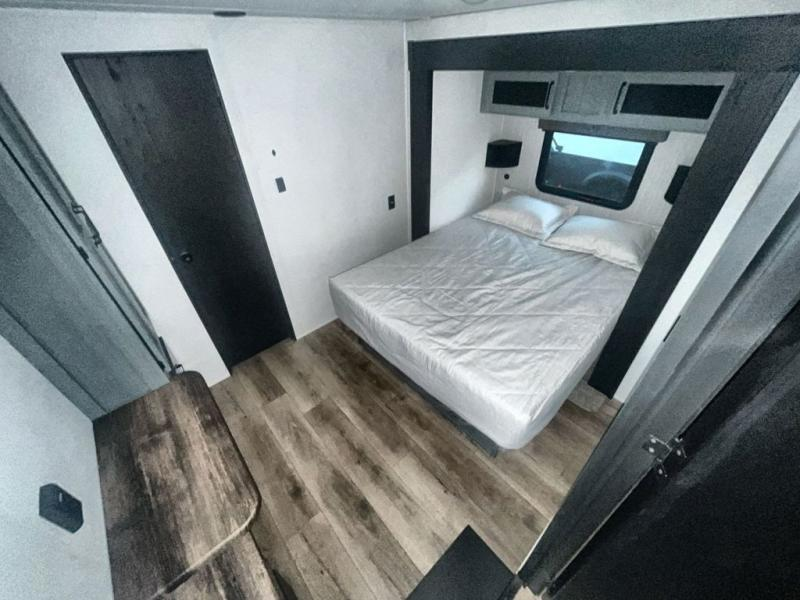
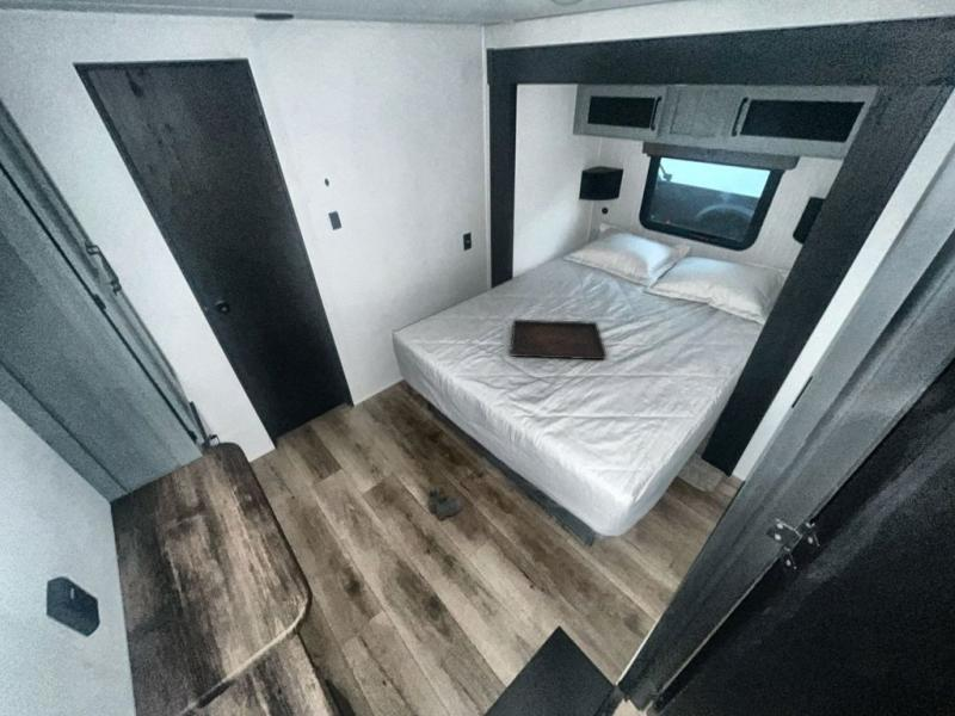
+ boots (442, 499)
+ serving tray (555, 338)
